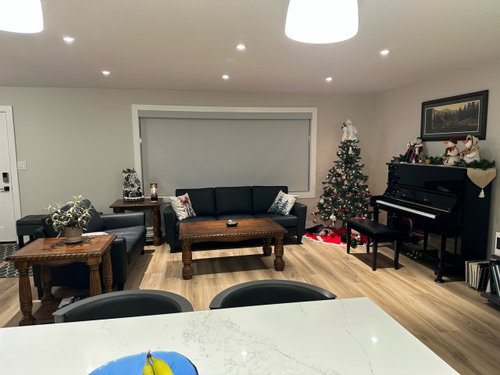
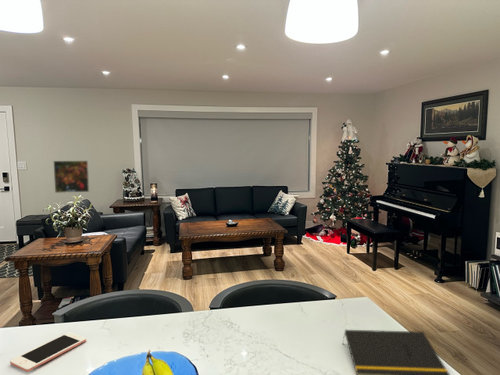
+ notepad (392, 352)
+ cell phone (50, 350)
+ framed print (71, 176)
